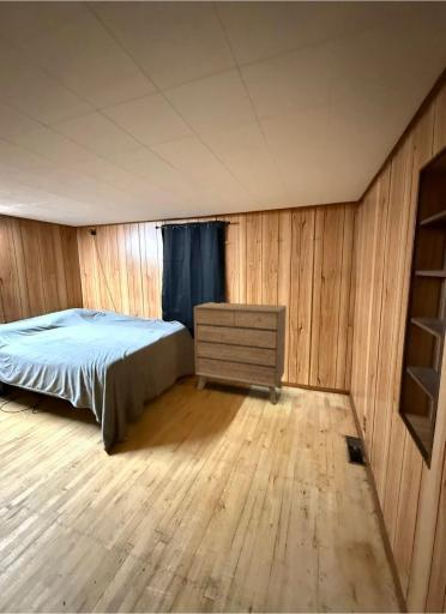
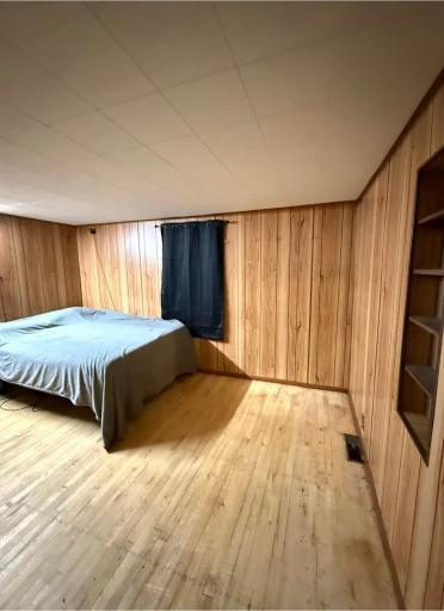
- dresser (240, 348)
